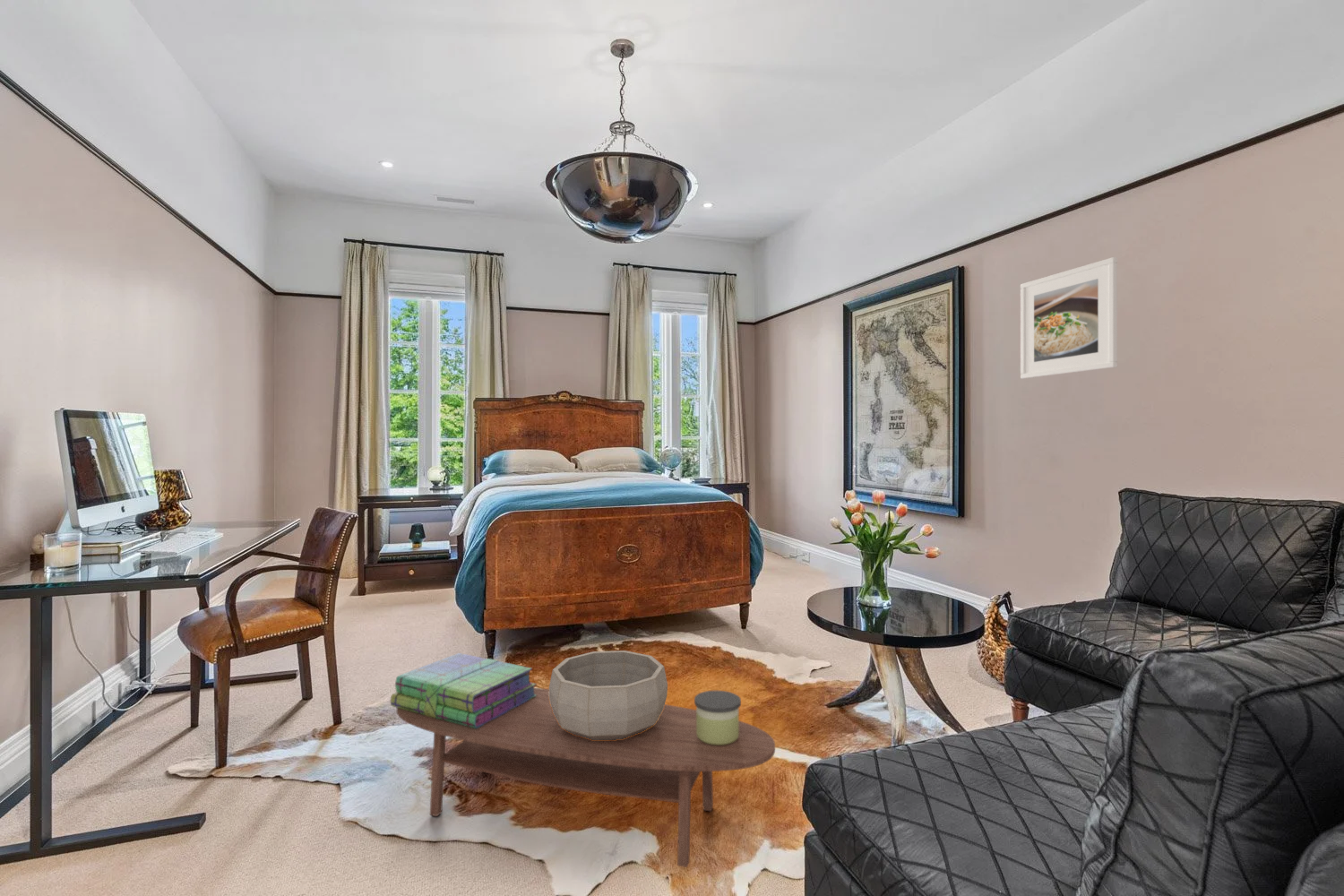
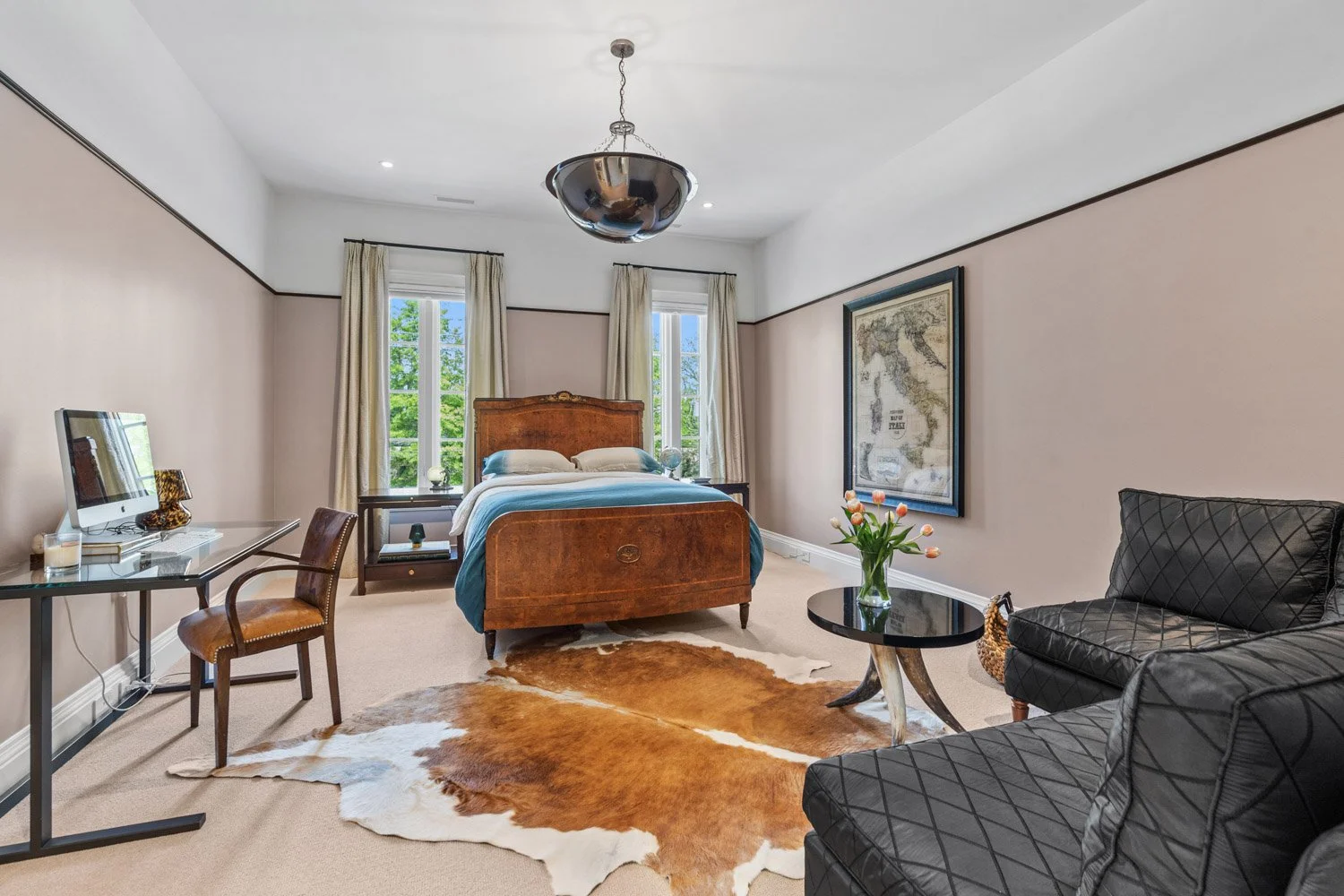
- stack of books (465, 685)
- decorative bowl (608, 694)
- candle (717, 717)
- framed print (1064, 323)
- coffee table (573, 765)
